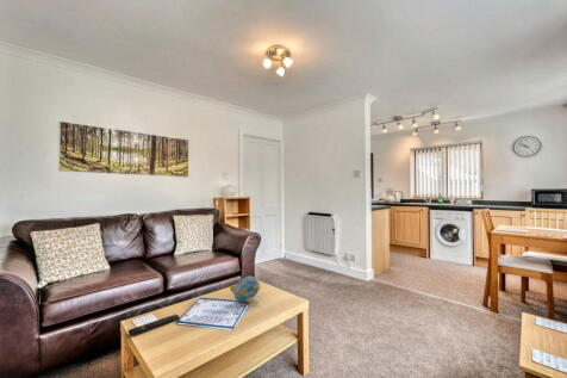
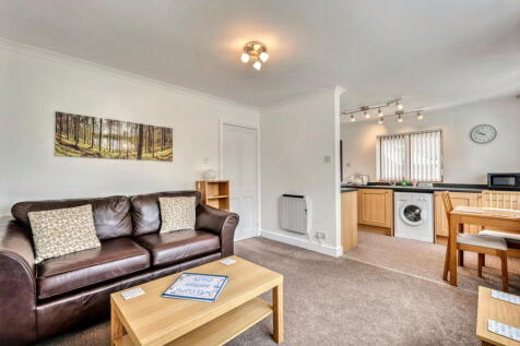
- decorative bowl (247, 289)
- remote control (155, 324)
